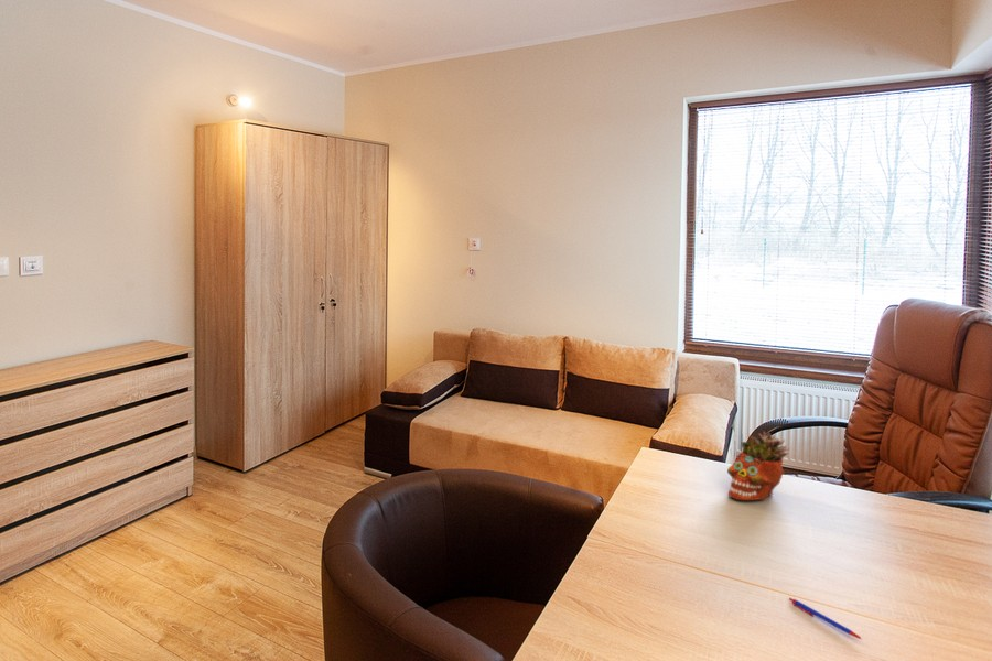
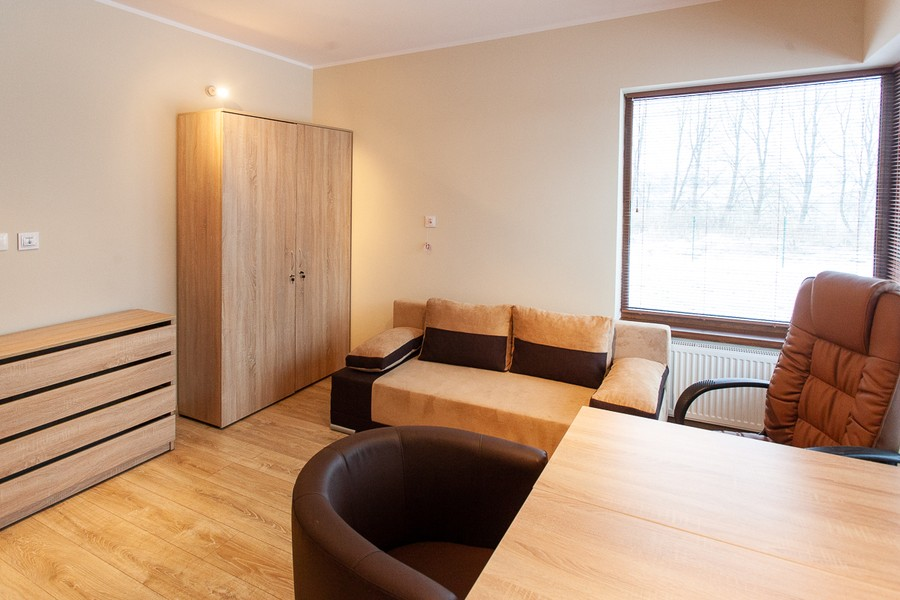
- succulent planter (756, 464)
- pen (823, 617)
